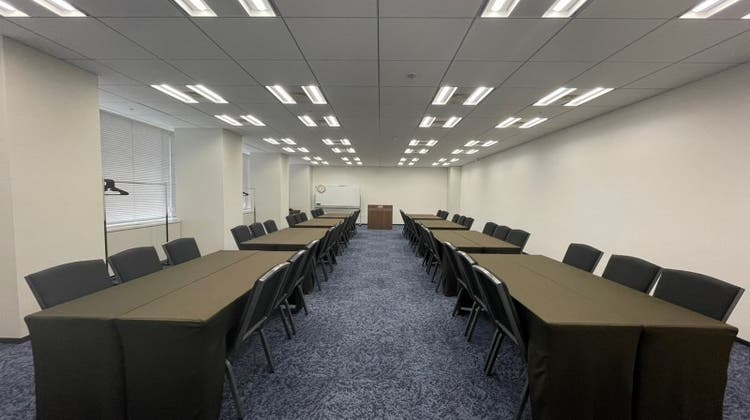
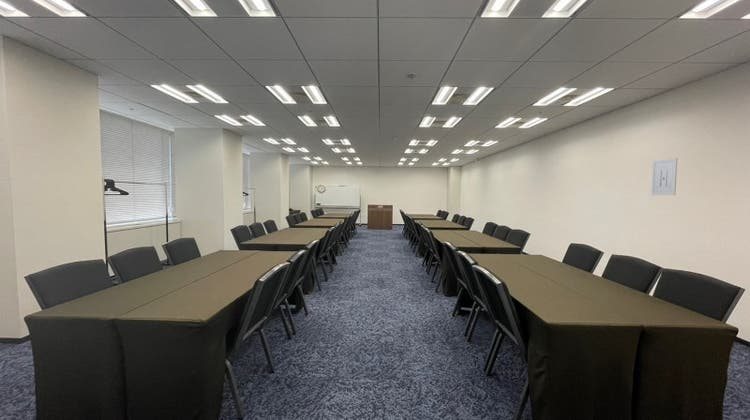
+ wall art (663, 177)
